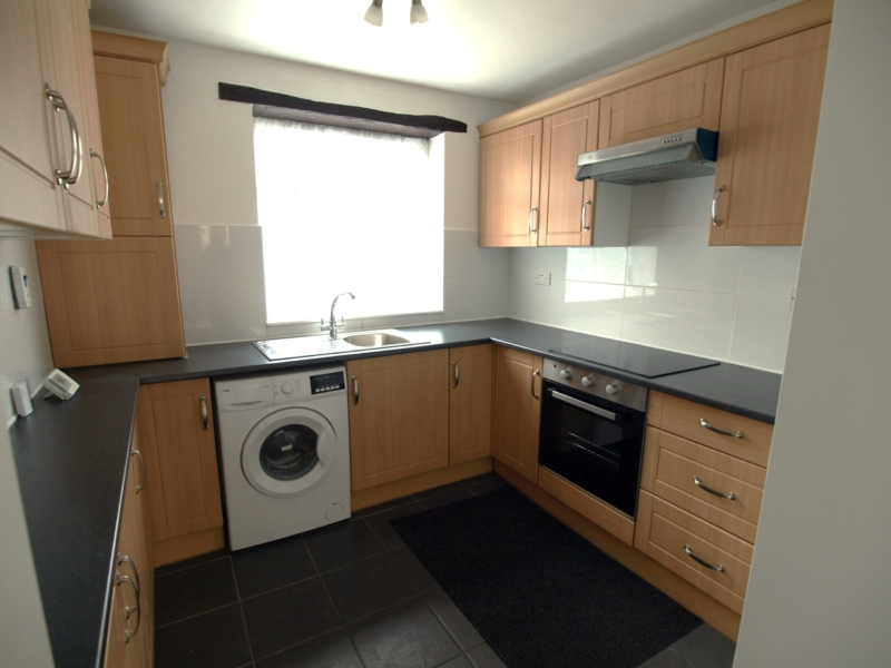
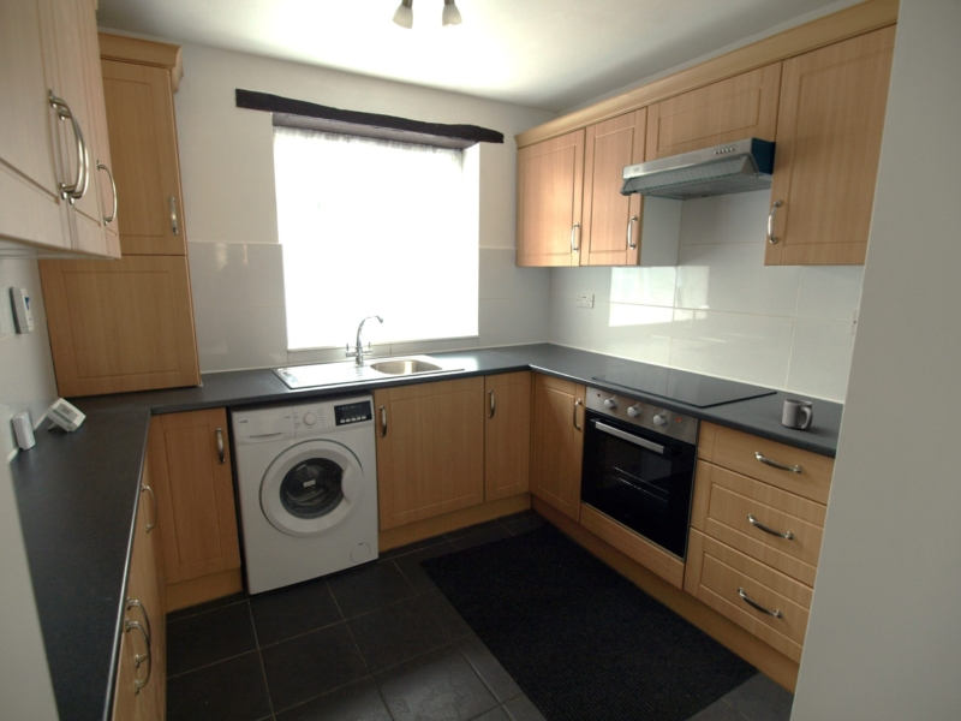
+ mug (799, 415)
